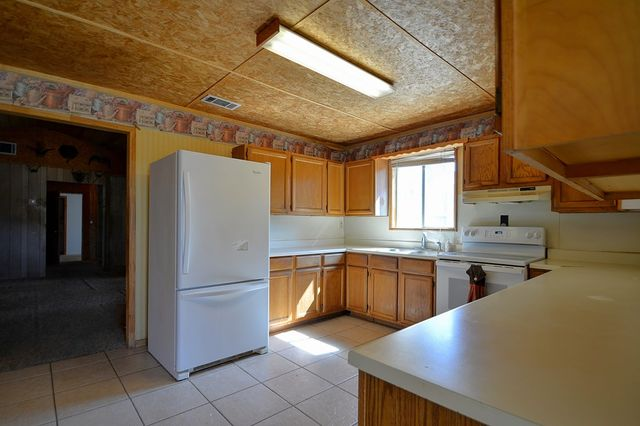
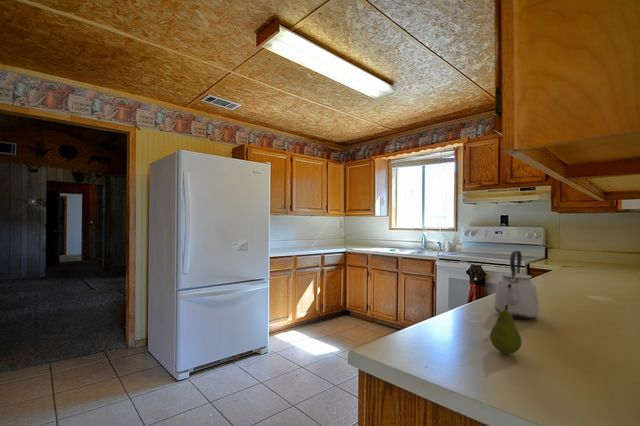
+ kettle (514, 284)
+ fruit (505, 328)
